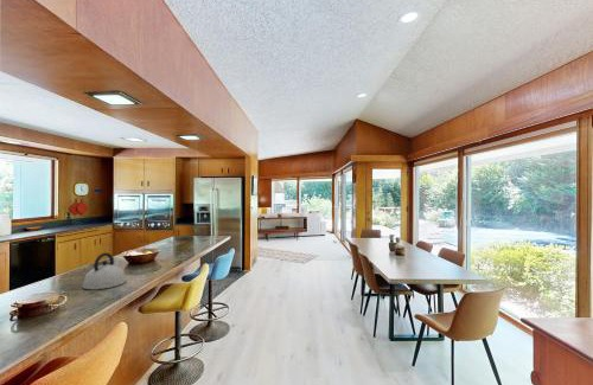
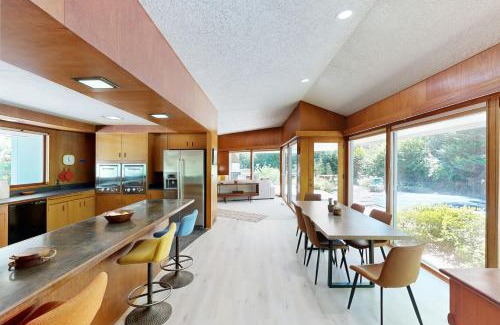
- kettle (106, 268)
